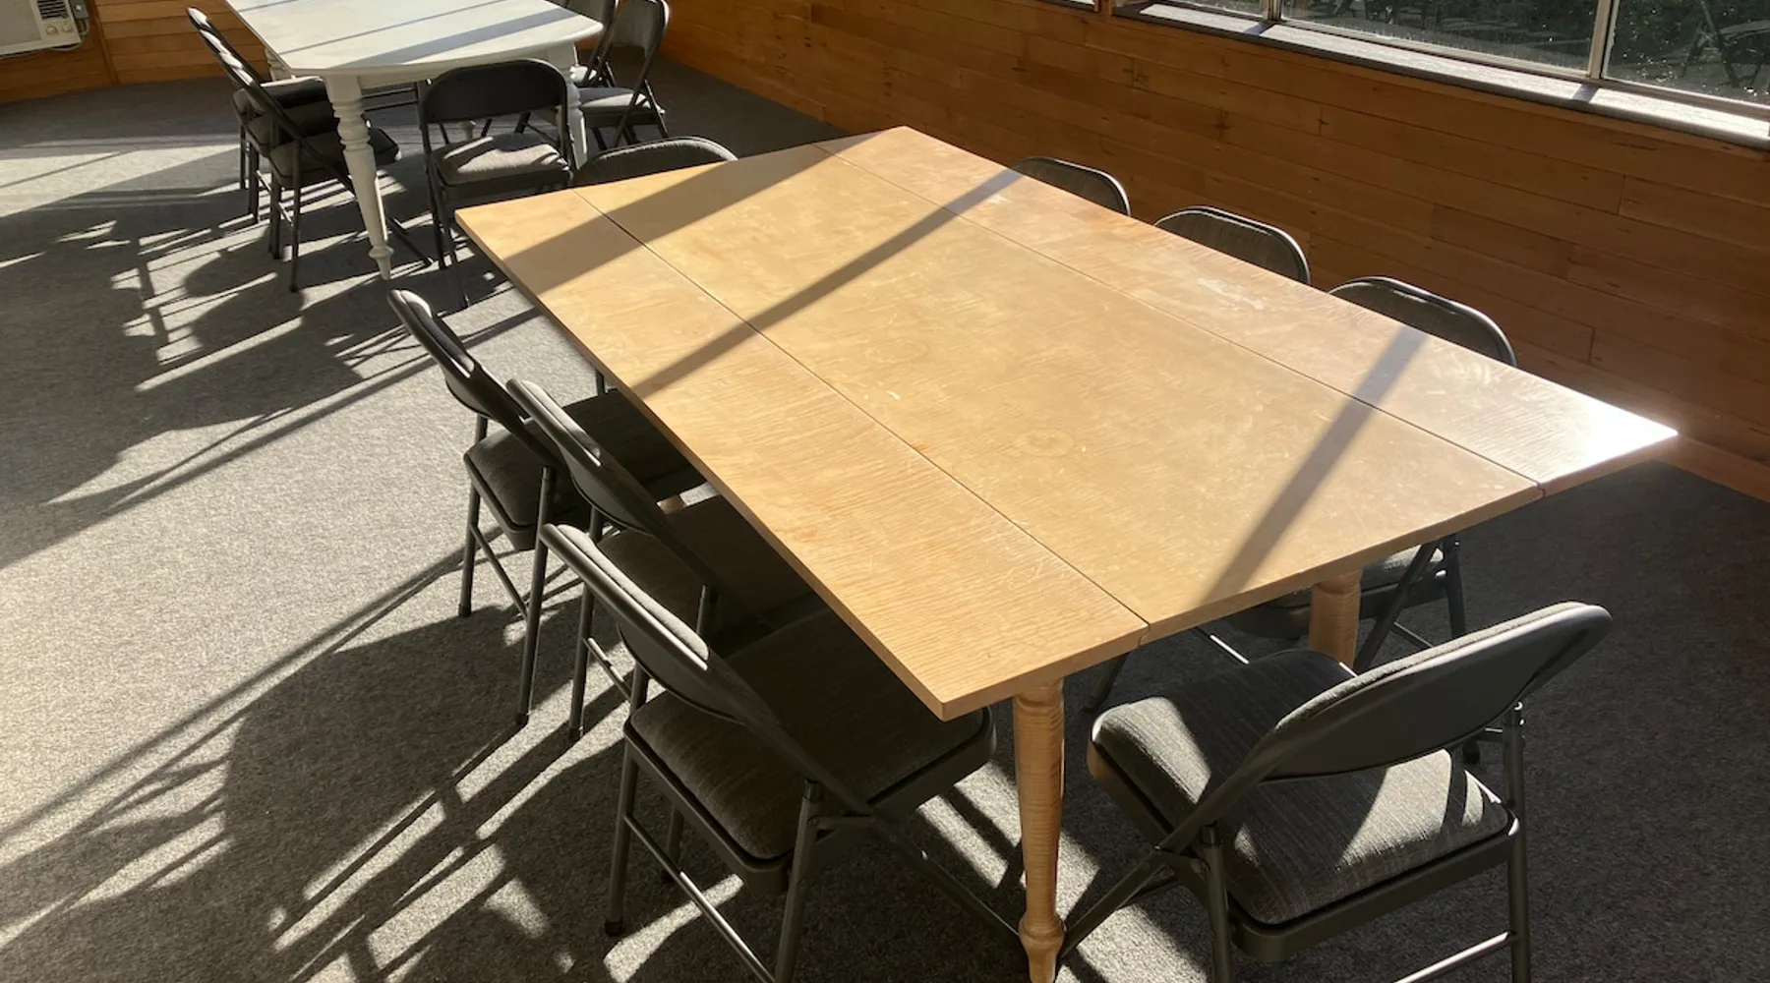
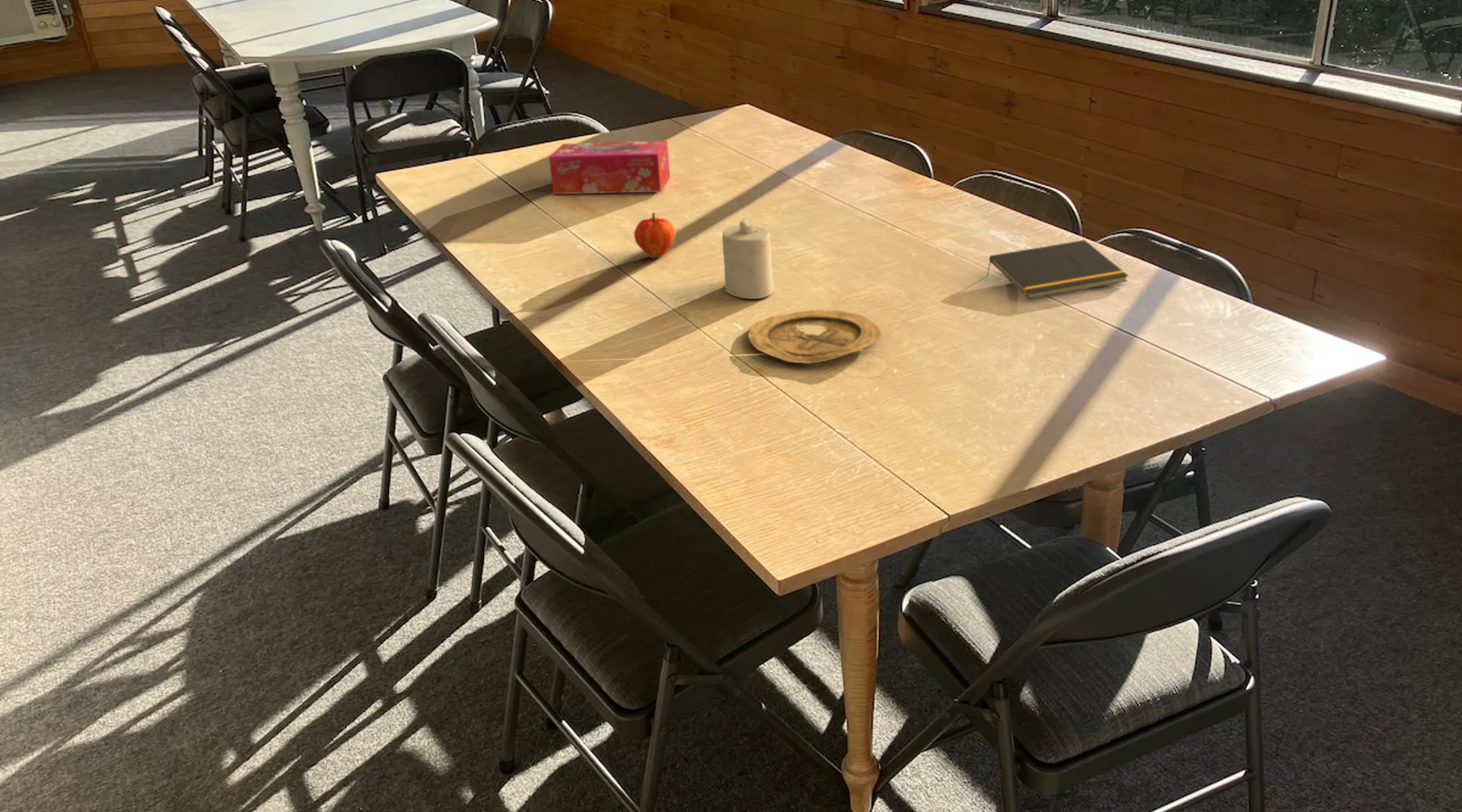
+ notepad (1058, 268)
+ tissue box (611, 166)
+ plate (814, 335)
+ candle (748, 256)
+ fruit (655, 235)
